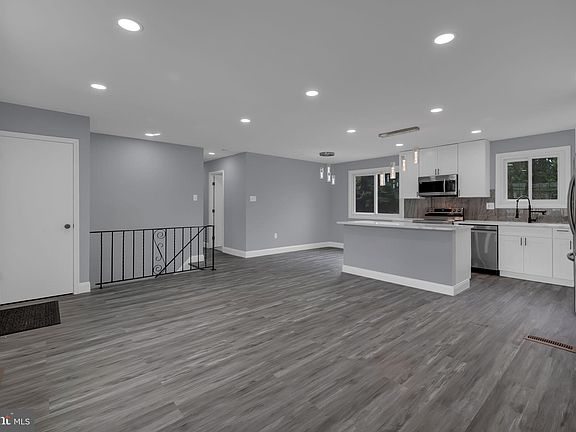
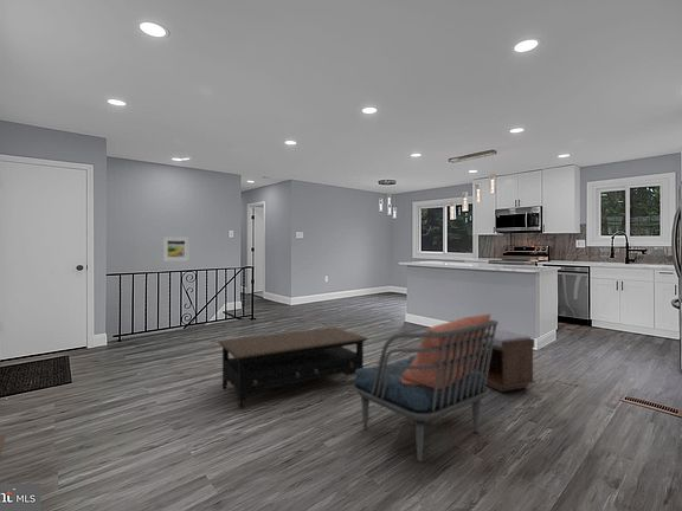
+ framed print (175, 248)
+ coffee table (294, 362)
+ armchair (424, 370)
+ bench (487, 354)
